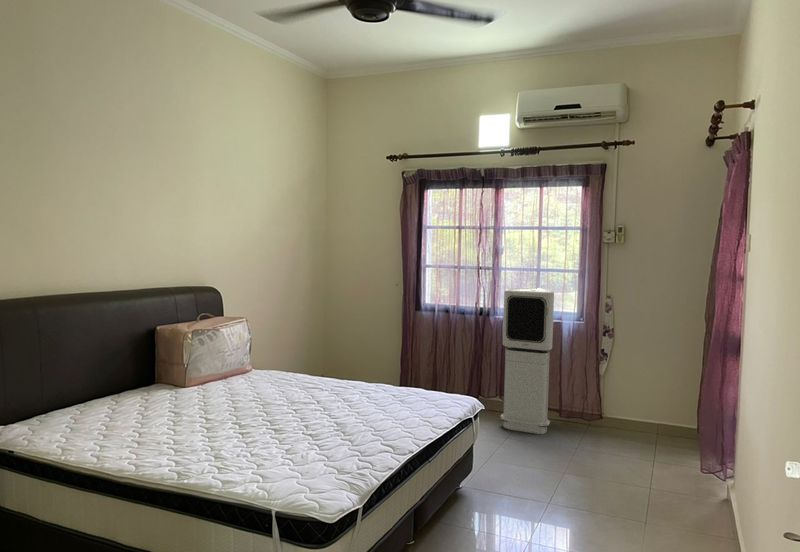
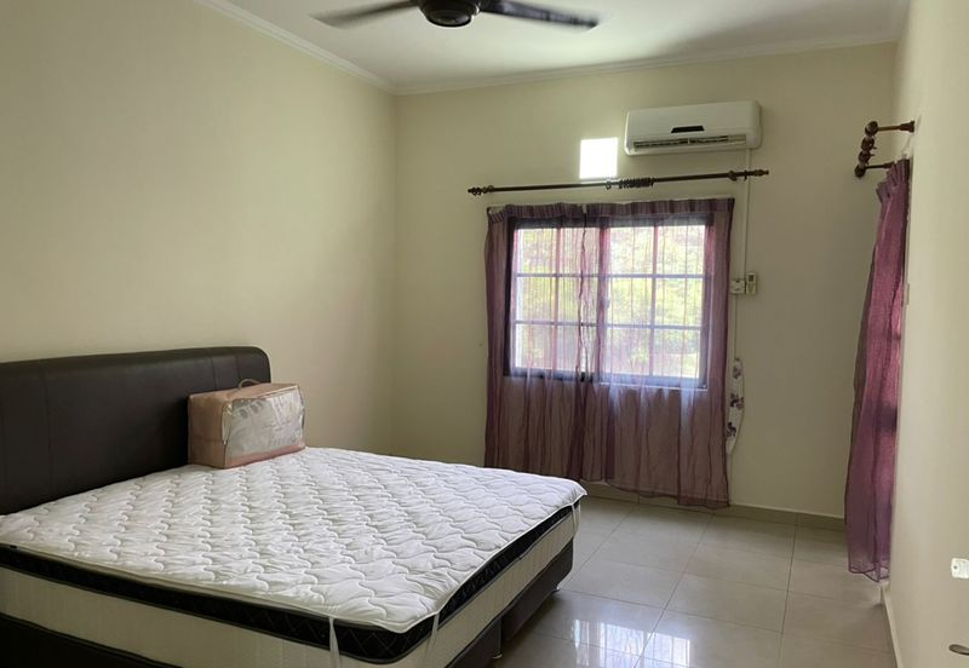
- air purifier (529, 357)
